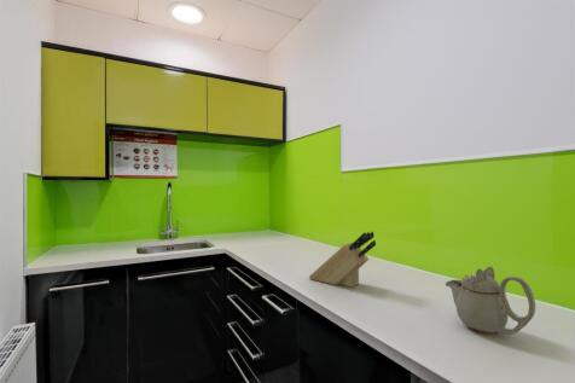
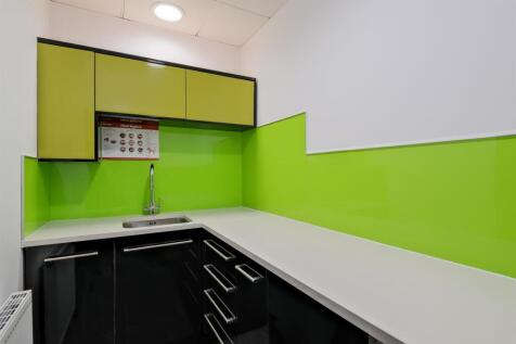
- knife block (342, 255)
- teapot (484, 297)
